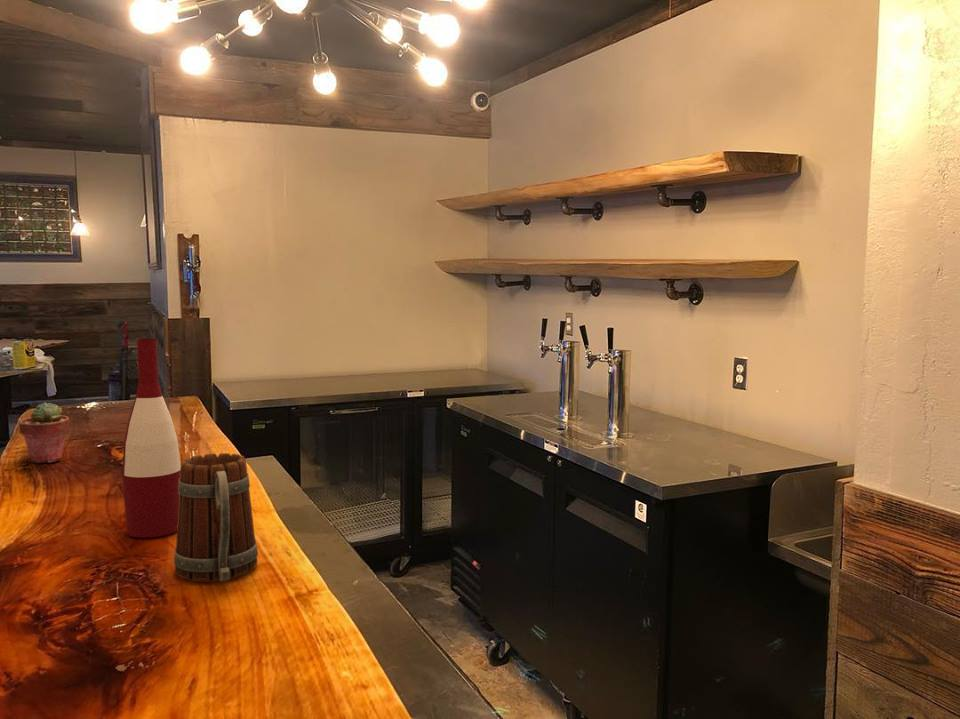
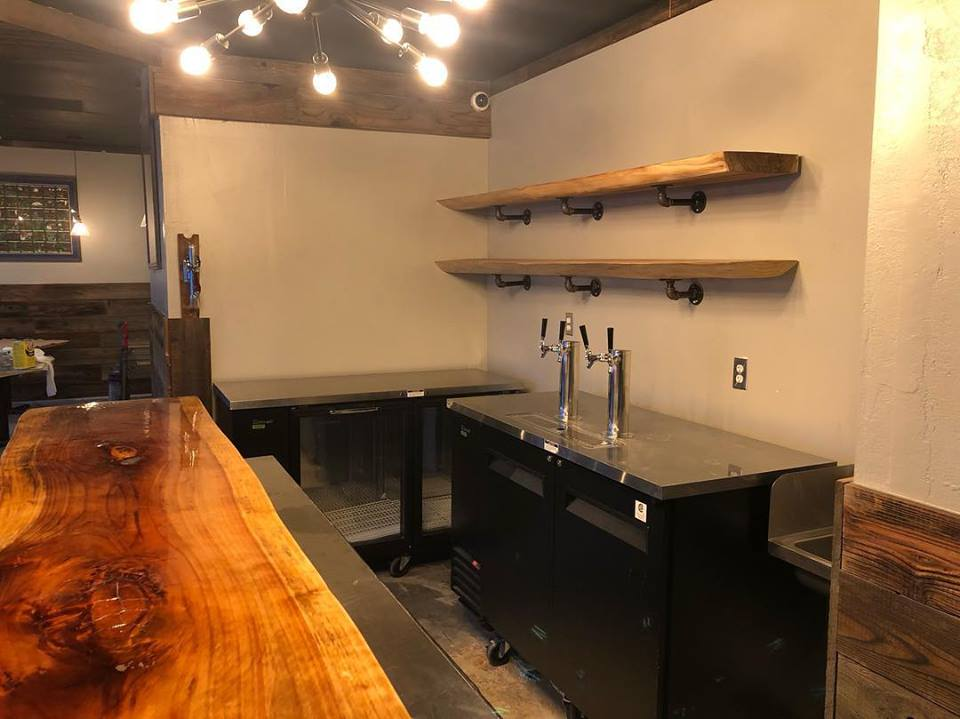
- beer mug (217, 519)
- potted succulent (45, 431)
- alcohol (150, 435)
